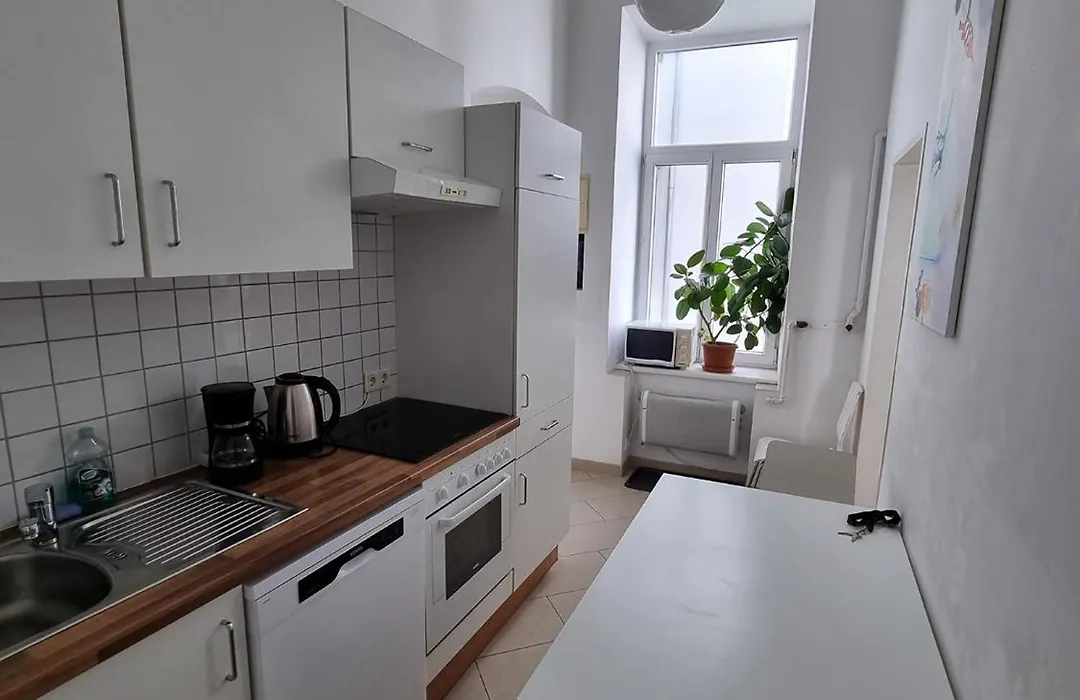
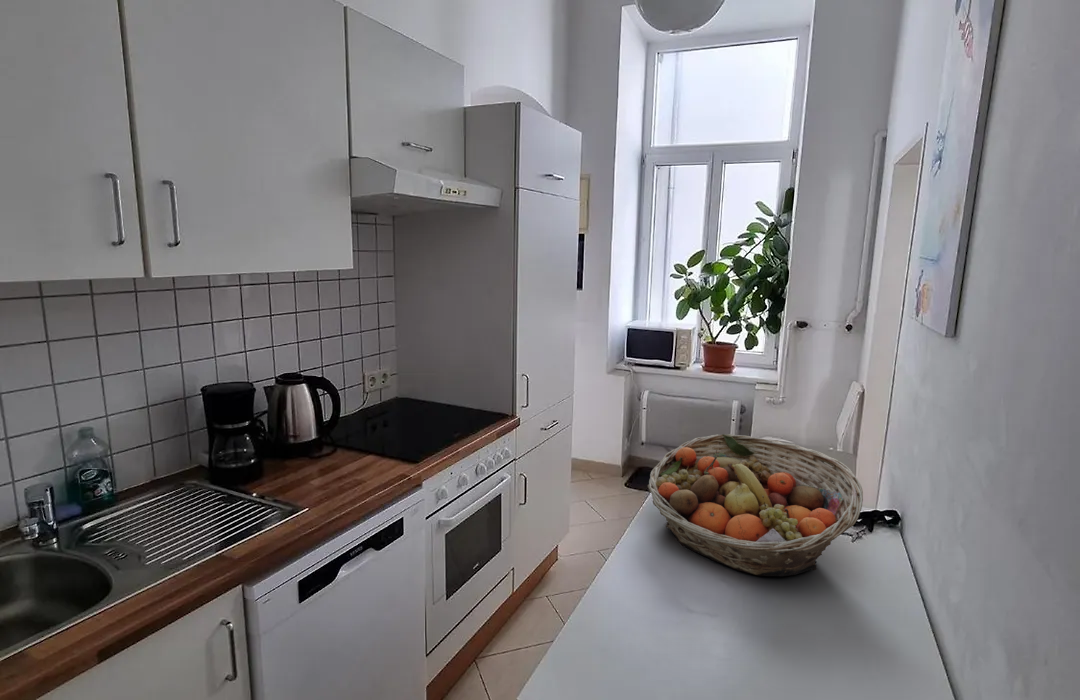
+ fruit basket (746, 498)
